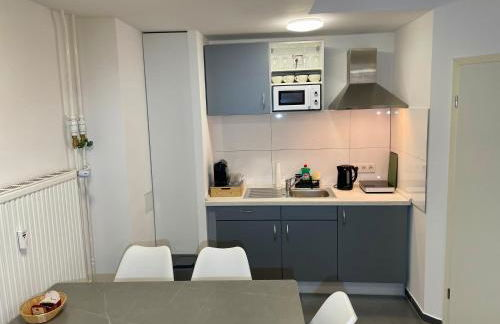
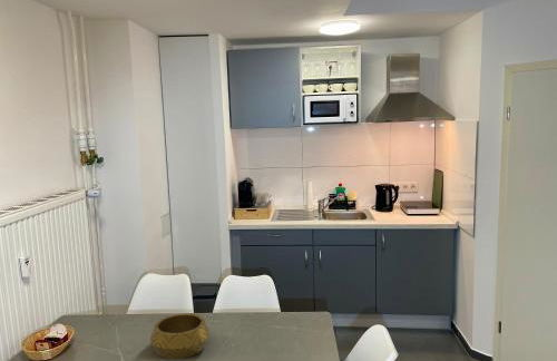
+ decorative bowl (179, 334)
